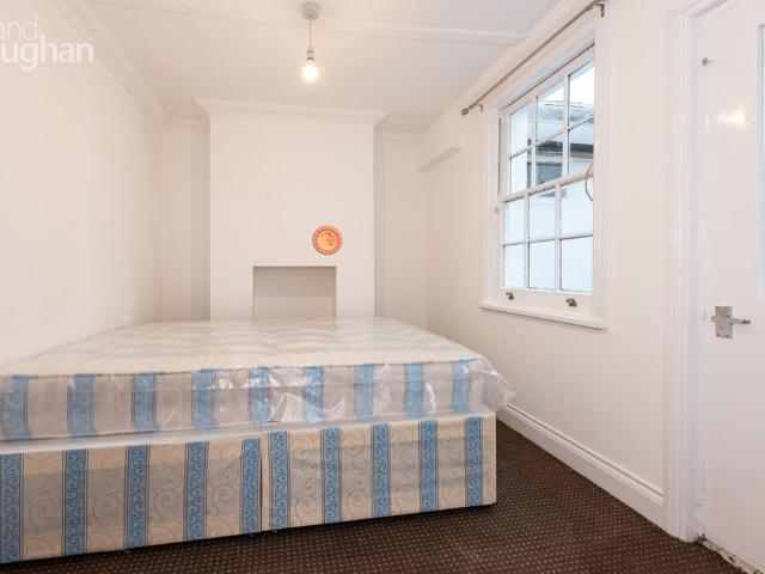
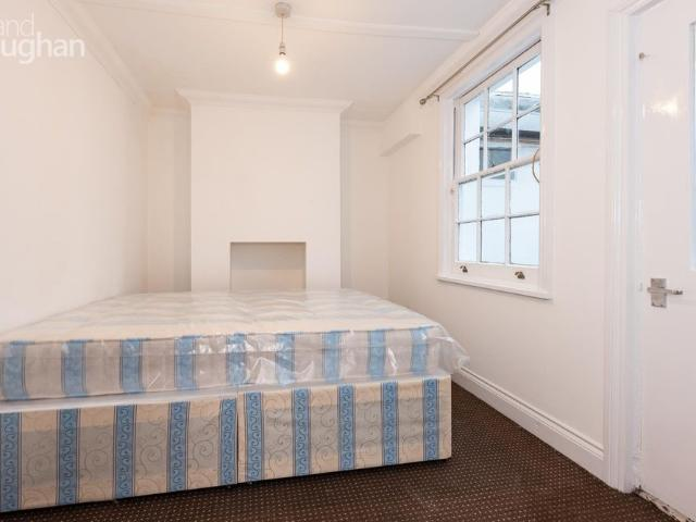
- decorative plate (326, 240)
